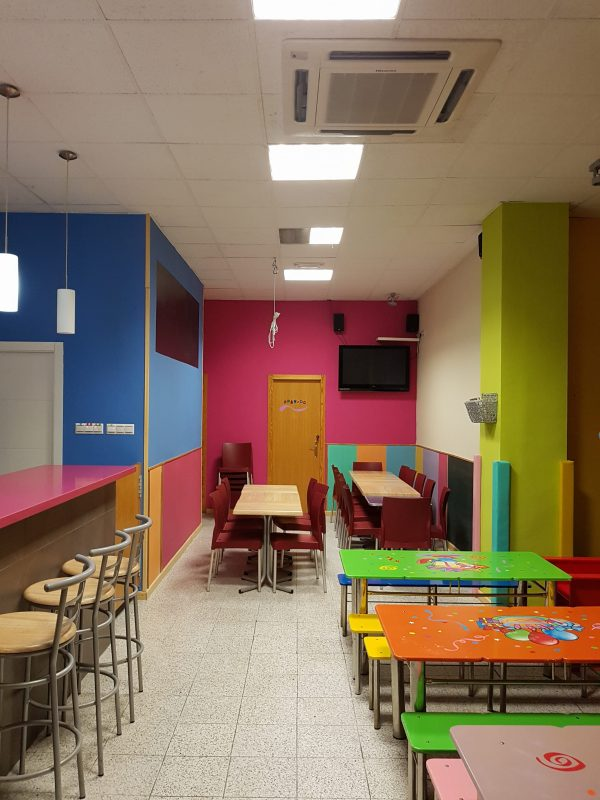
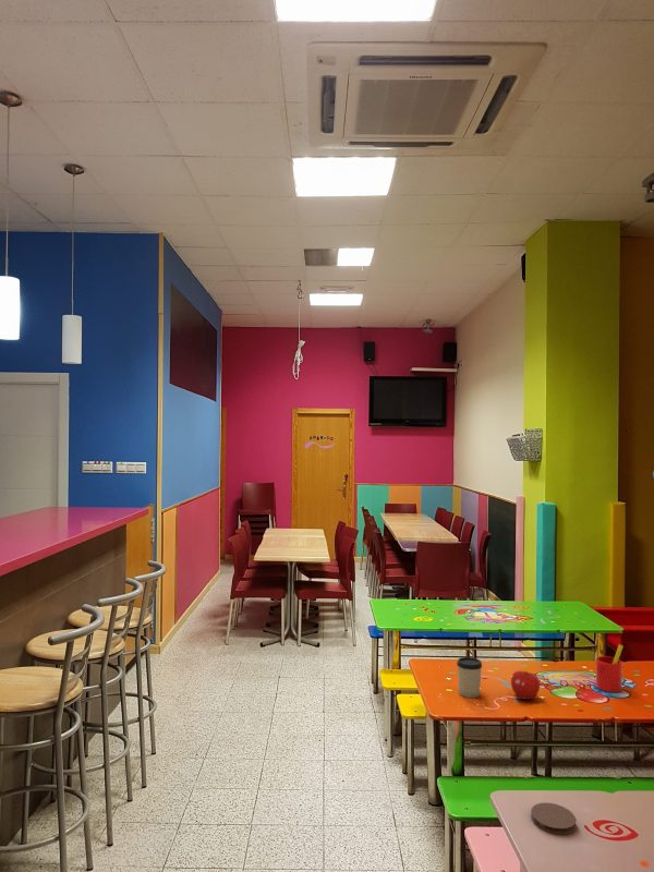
+ straw (610, 665)
+ coaster (553, 818)
+ cup (469, 677)
+ fruit (524, 683)
